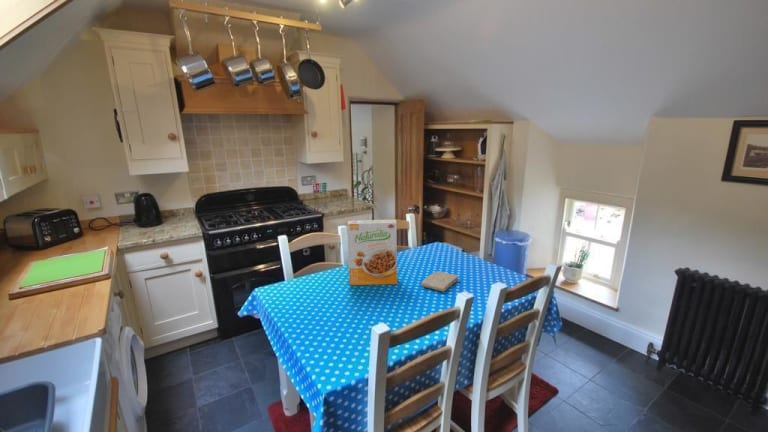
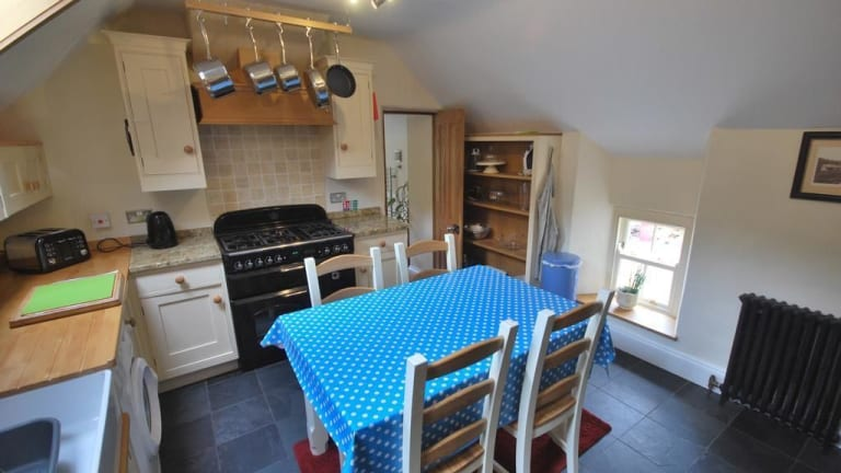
- washcloth (440, 280)
- cereal box (372, 252)
